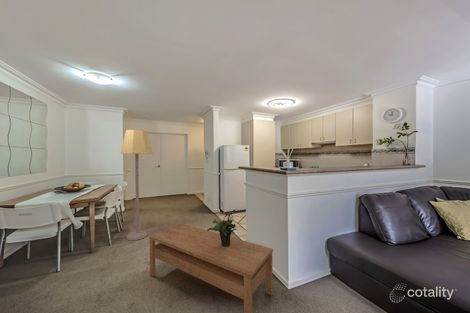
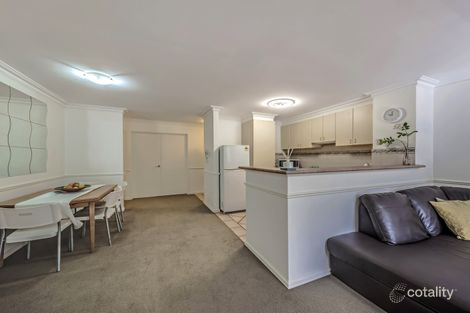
- lamp (137, 183)
- coffee table (206, 262)
- potted plant (224, 226)
